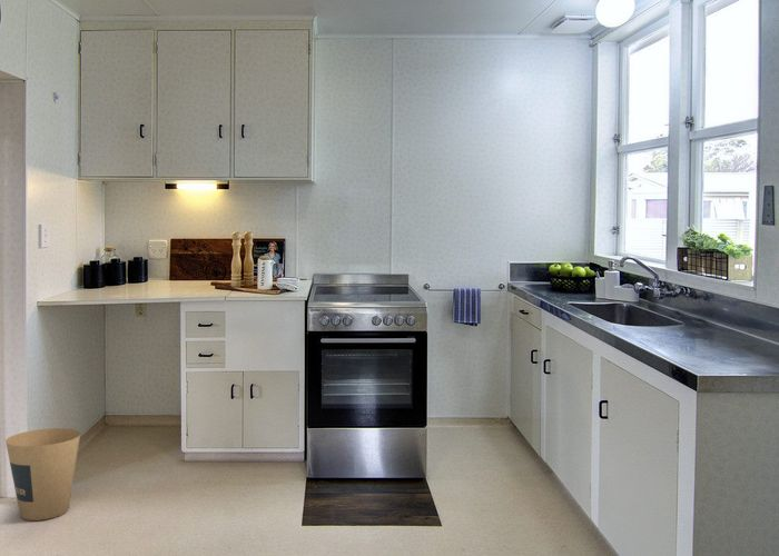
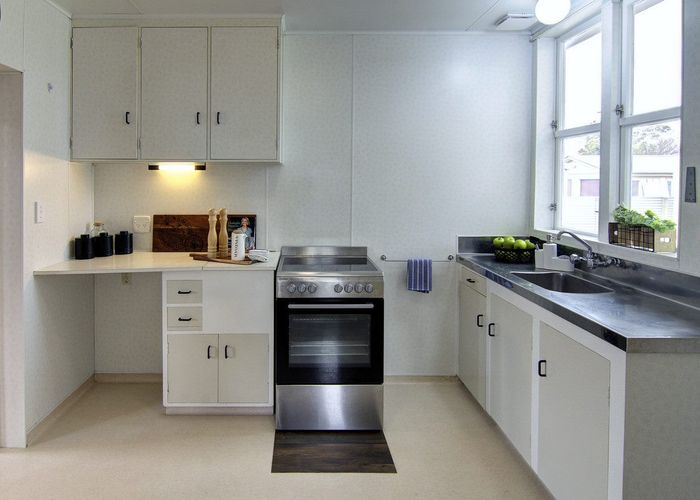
- trash can (43, 474)
